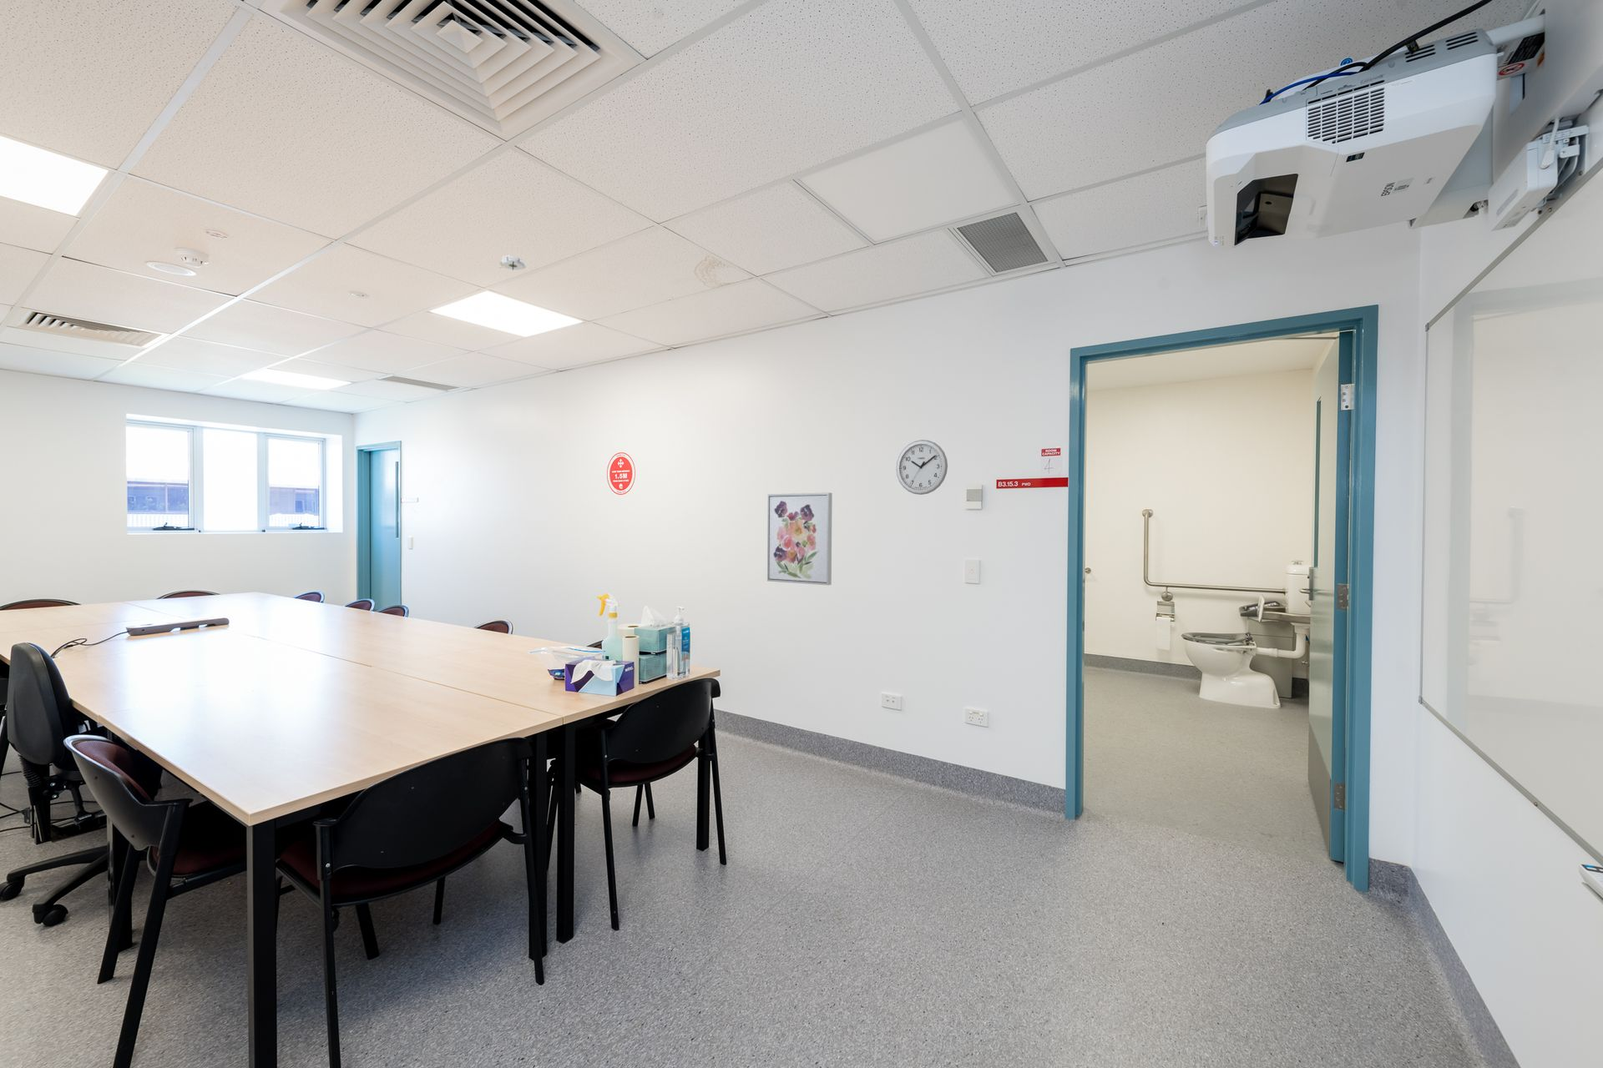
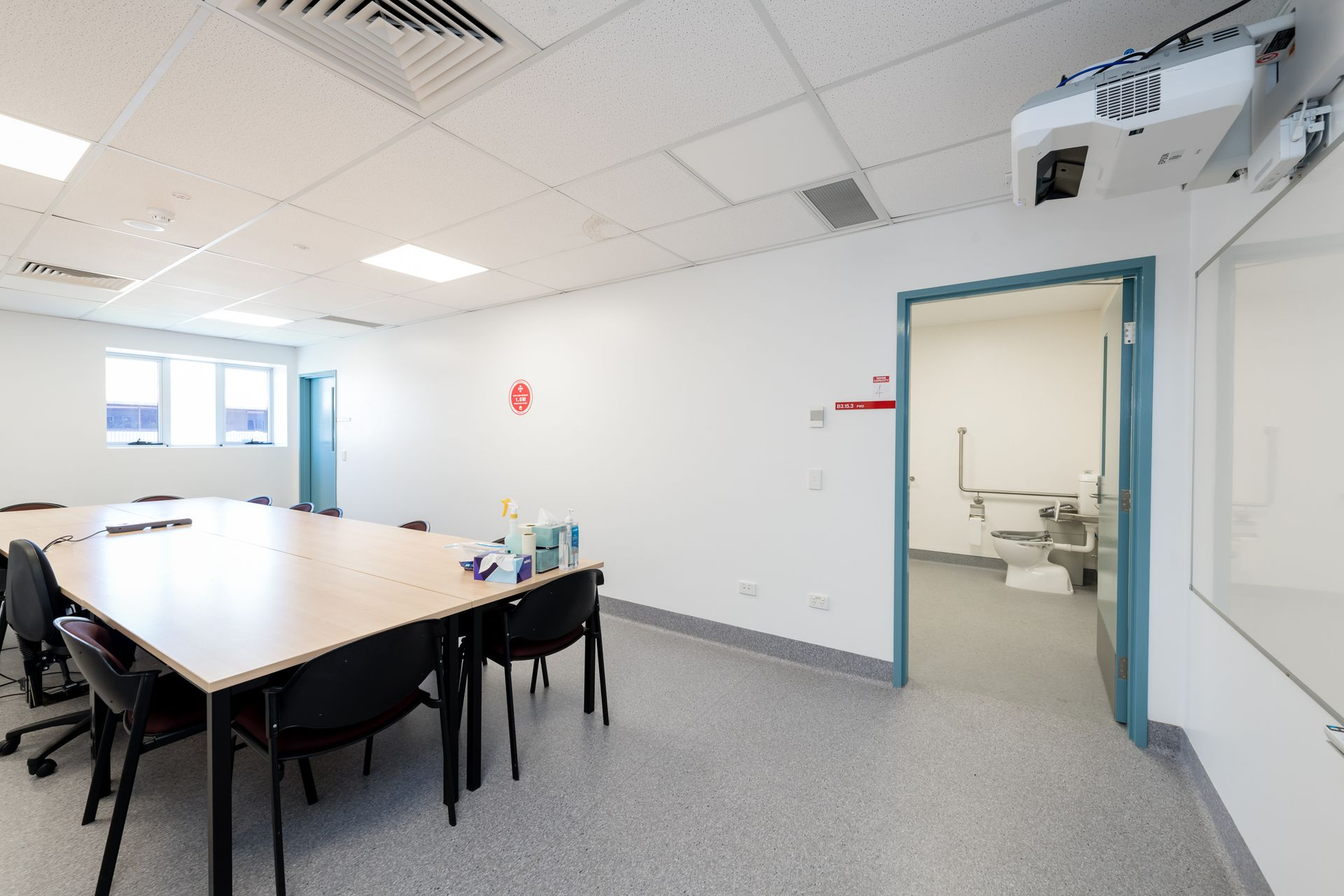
- smoke detector (512, 262)
- wall clock (920, 466)
- wall art (798, 538)
